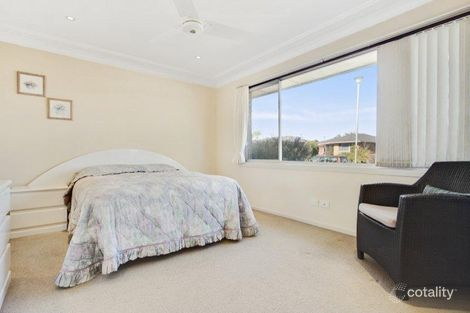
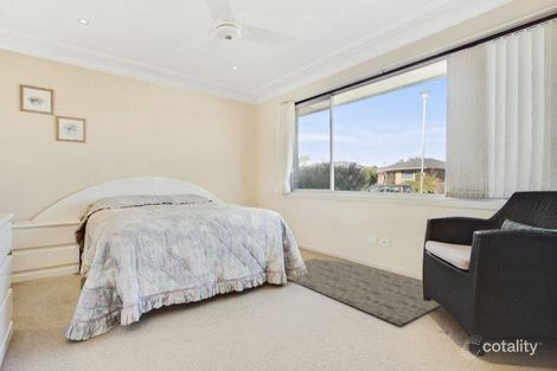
+ rug (352, 279)
